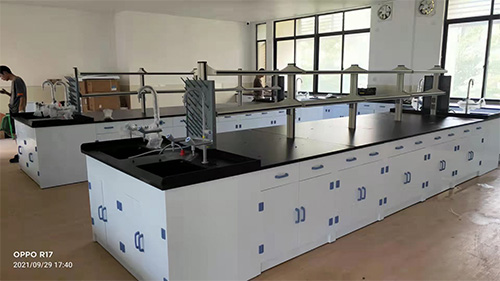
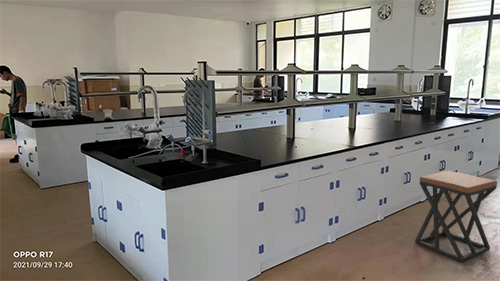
+ stool (454, 212)
